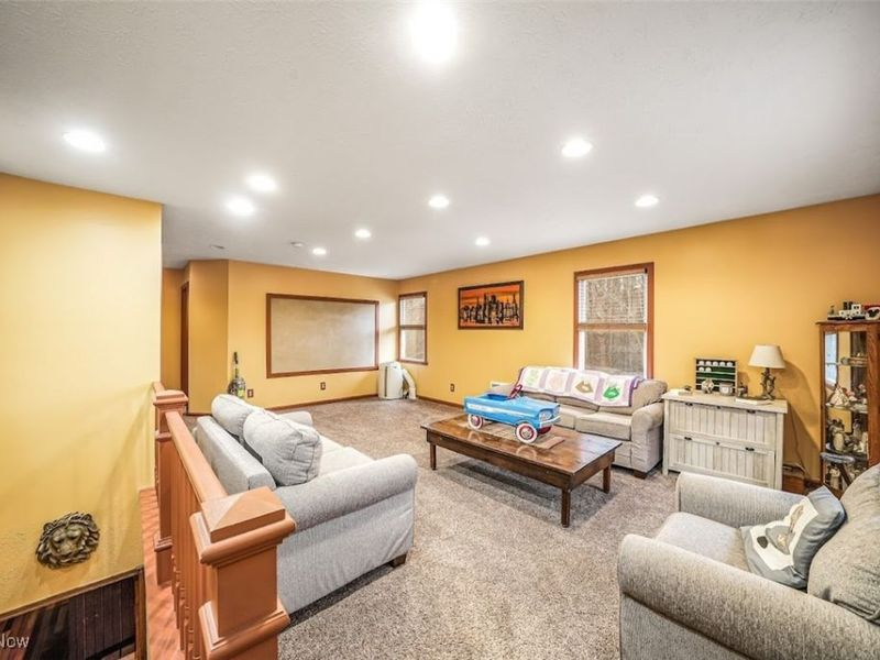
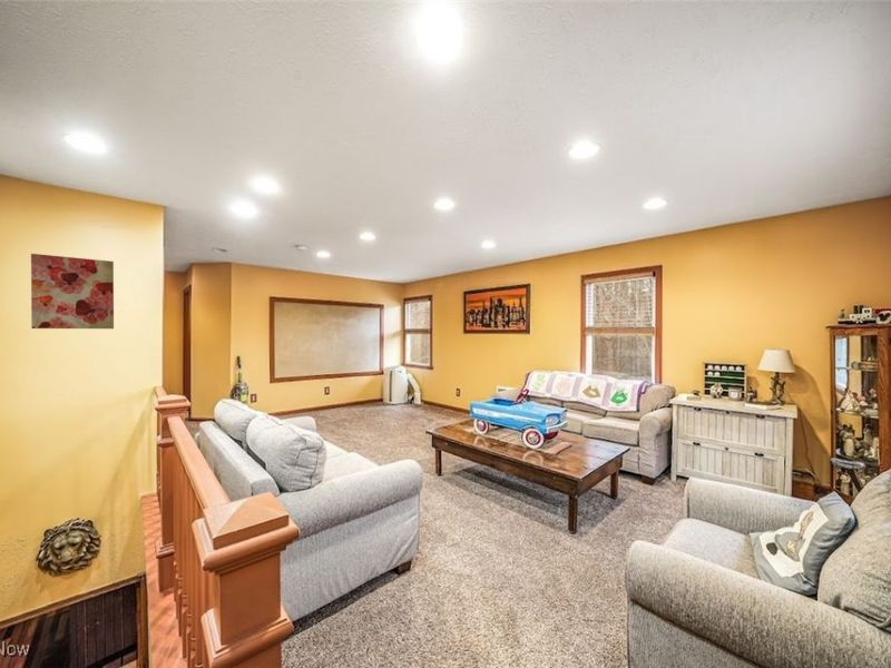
+ wall art (75, 293)
